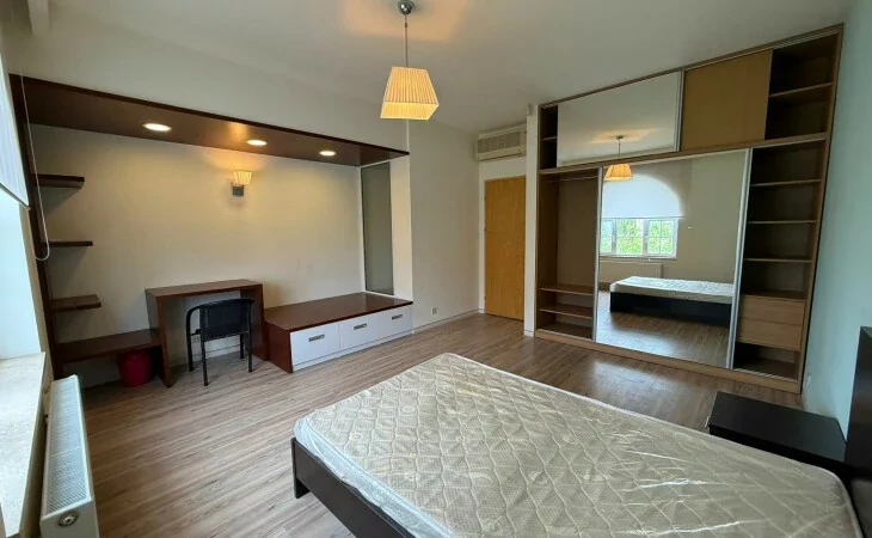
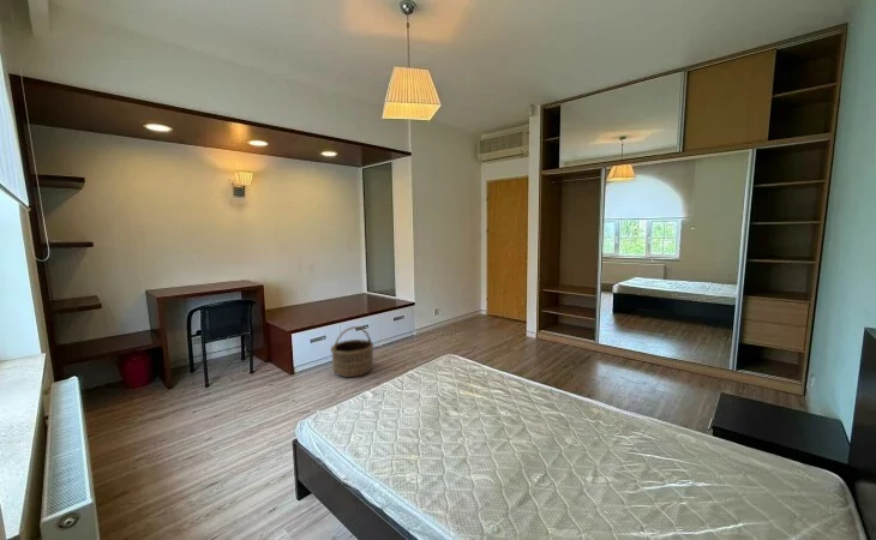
+ basket (352, 348)
